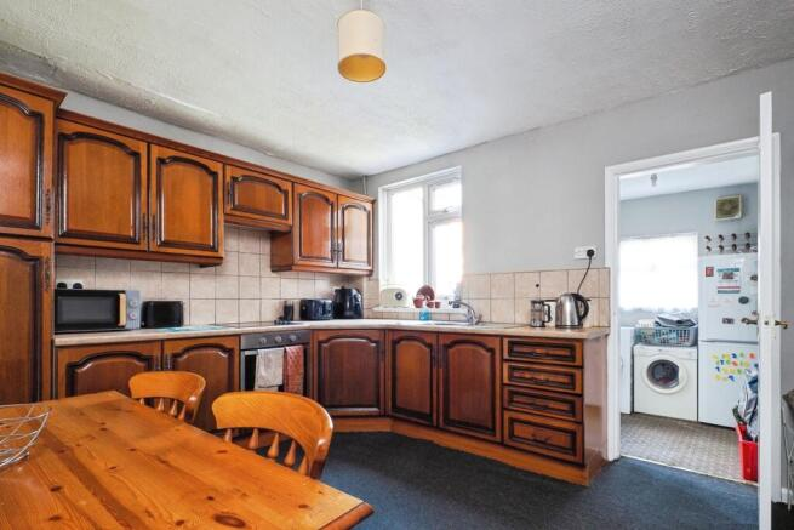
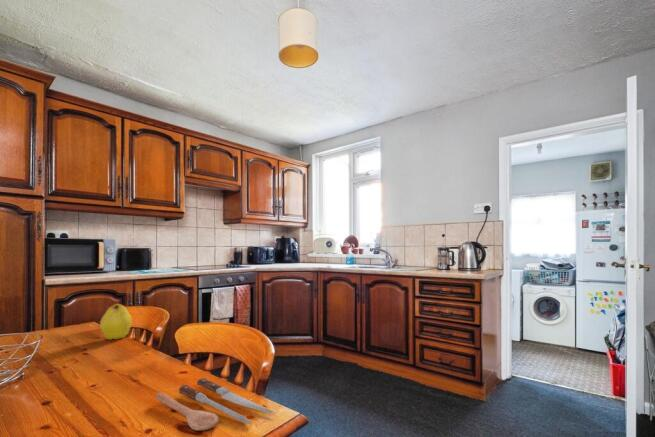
+ spoon (211, 405)
+ fruit (116, 321)
